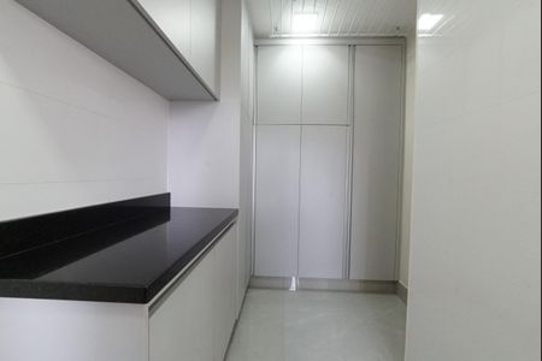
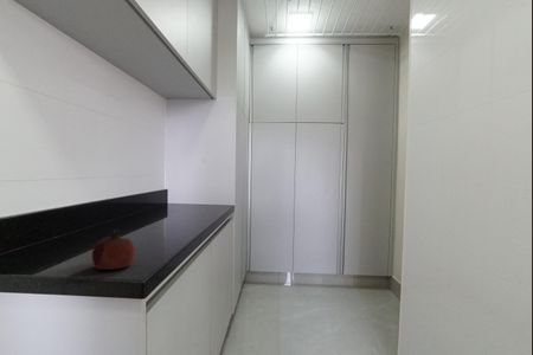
+ fruit (114, 247)
